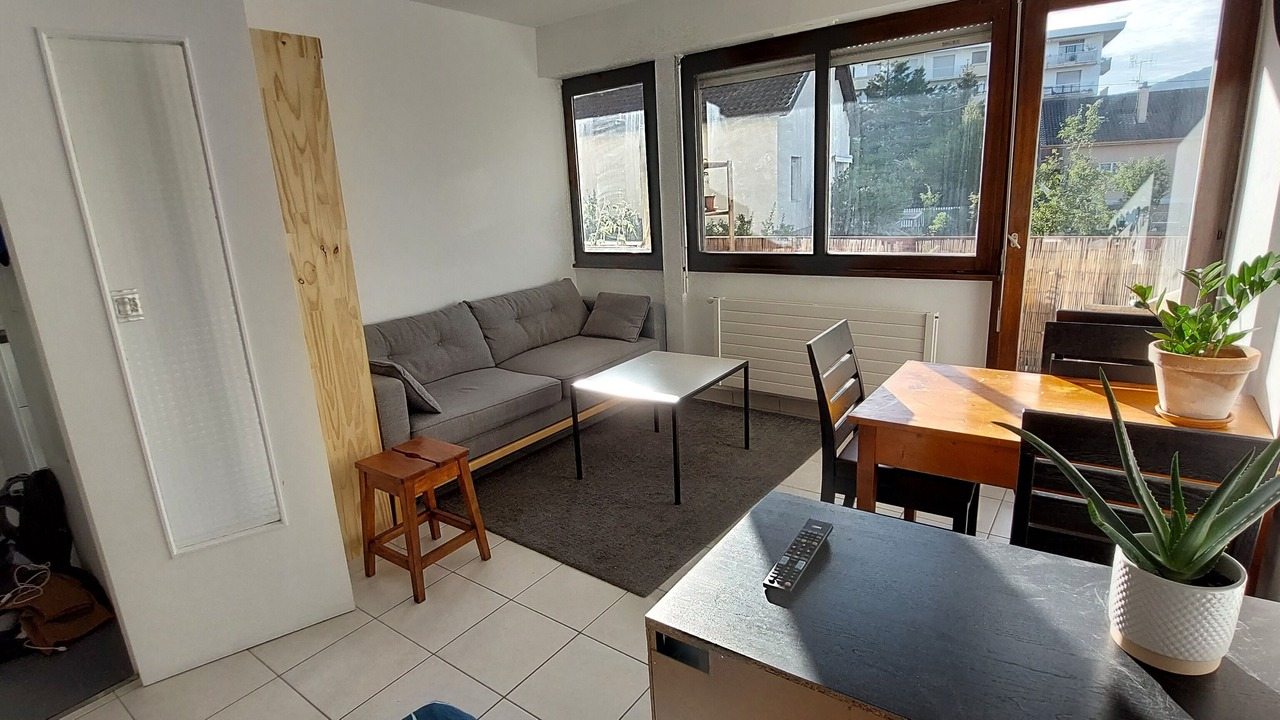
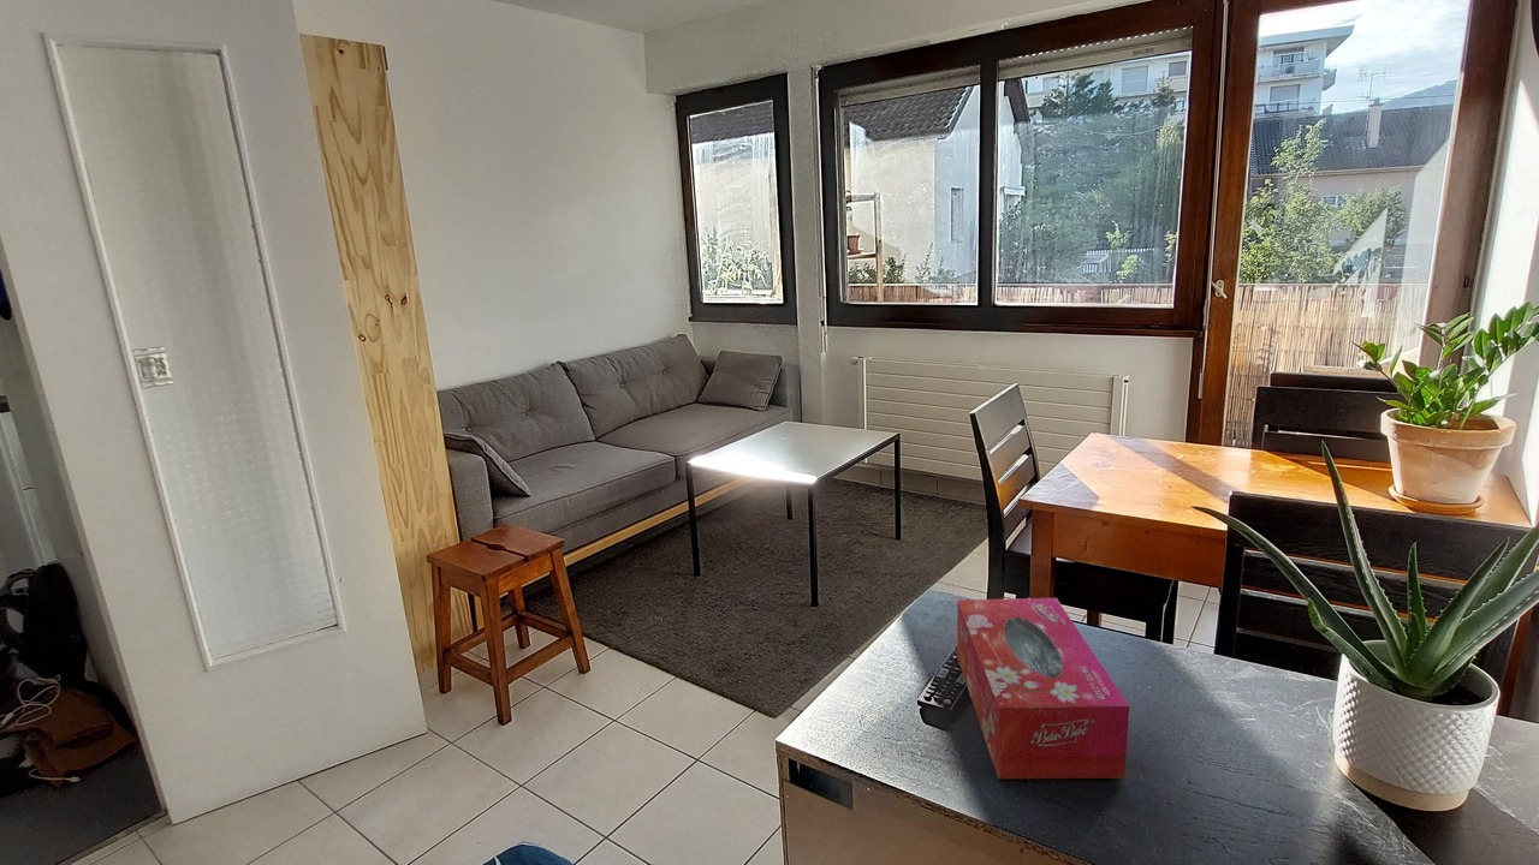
+ tissue box (1030, 678)
